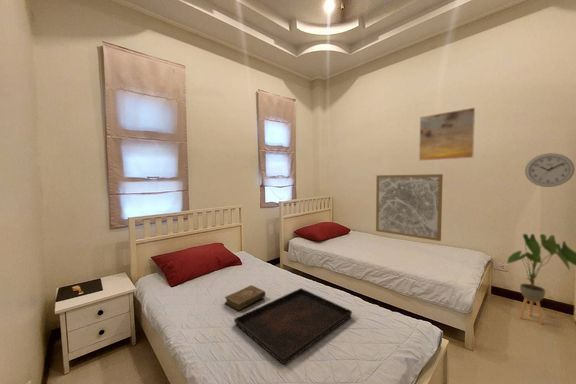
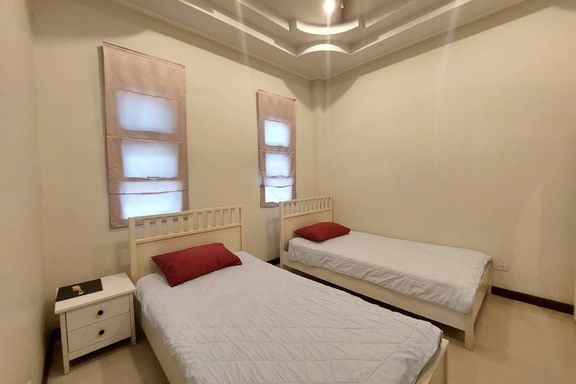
- book (245, 297)
- house plant (536, 275)
- serving tray (294, 317)
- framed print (445, 136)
- wall clock (548, 170)
- wall art (406, 205)
